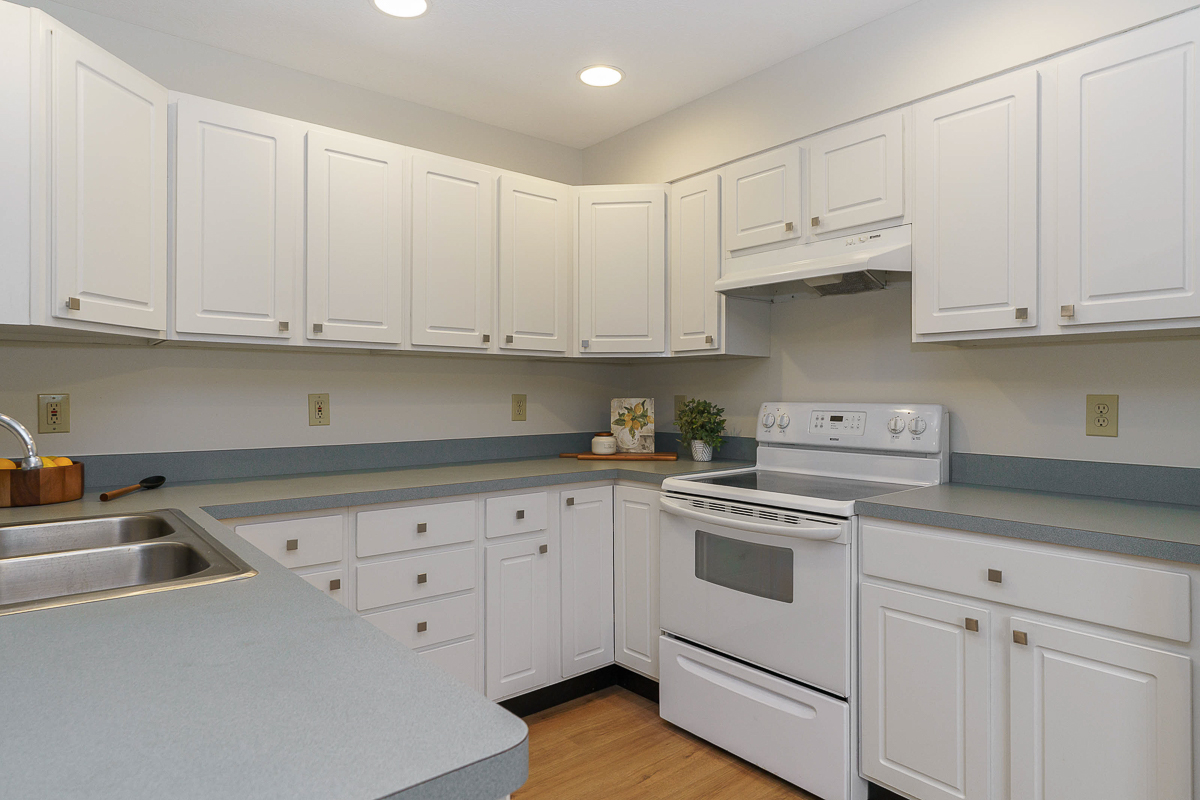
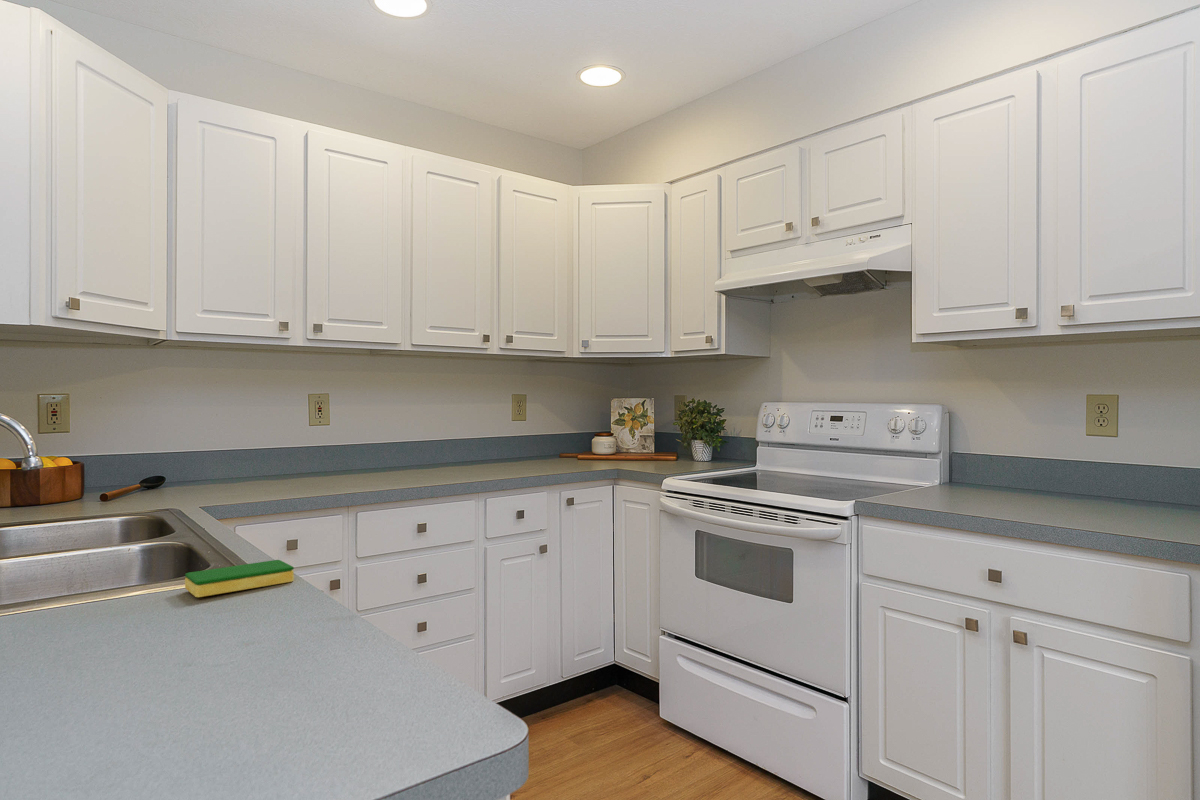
+ dish sponge (240, 577)
